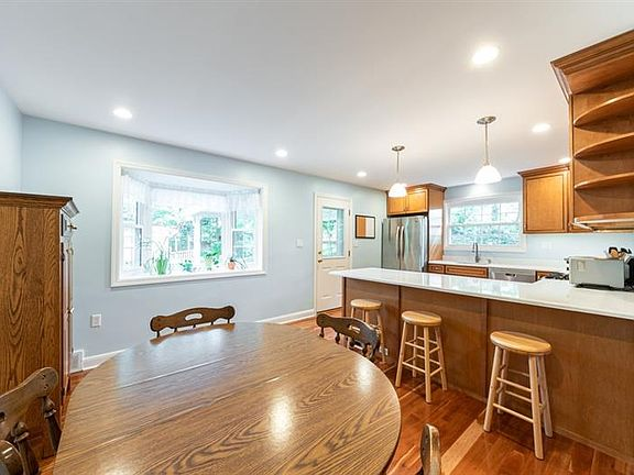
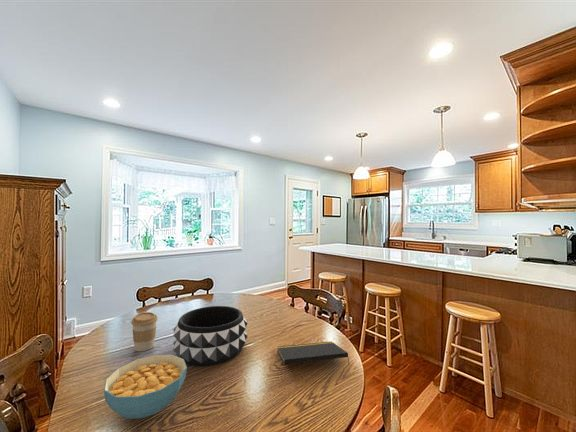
+ notepad (310, 351)
+ decorative bowl (211, 332)
+ coffee cup (144, 330)
+ cereal bowl (147, 391)
